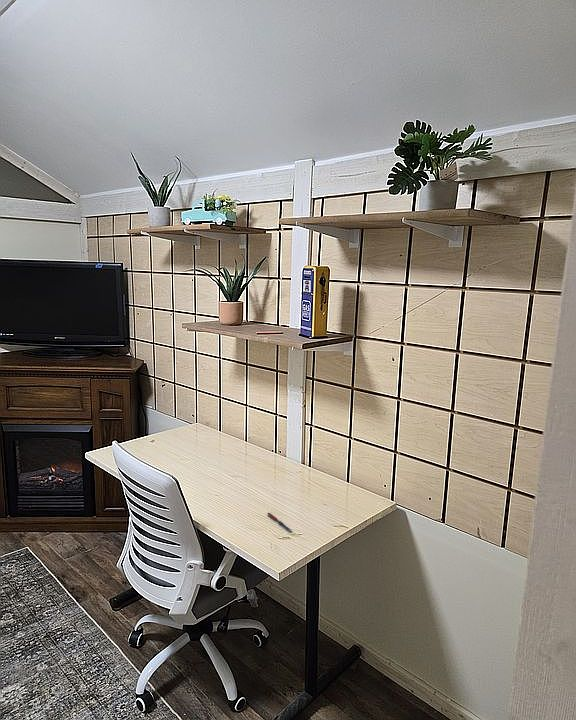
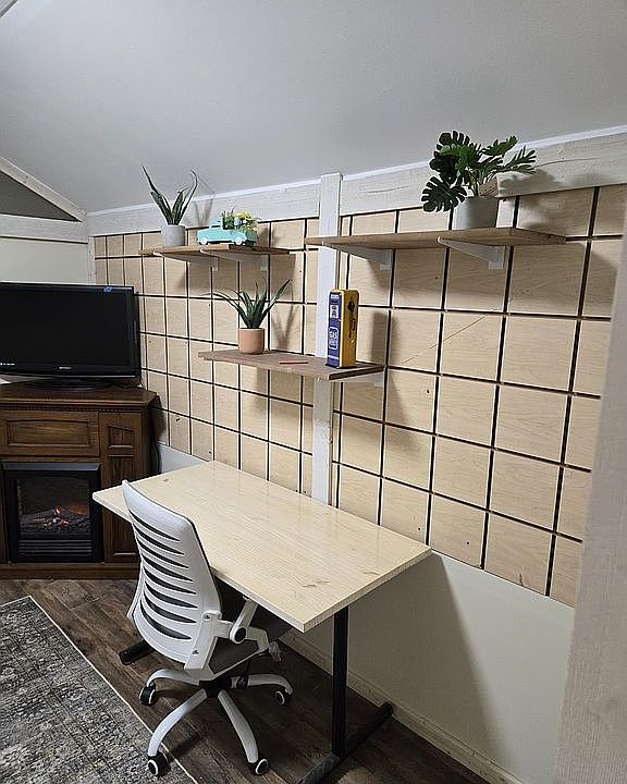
- pen (279, 521)
